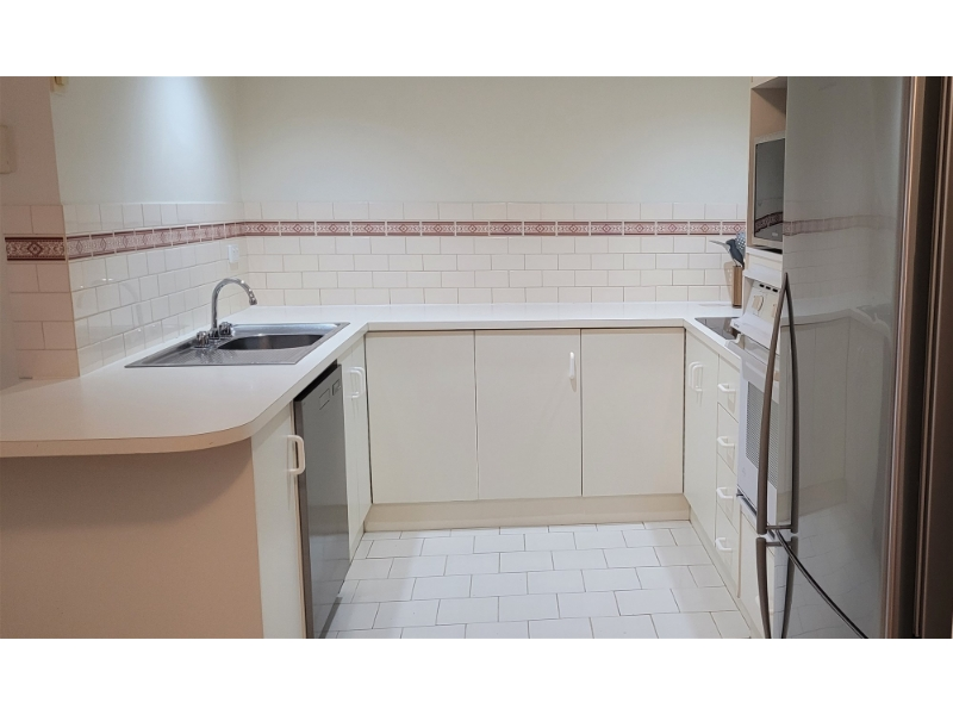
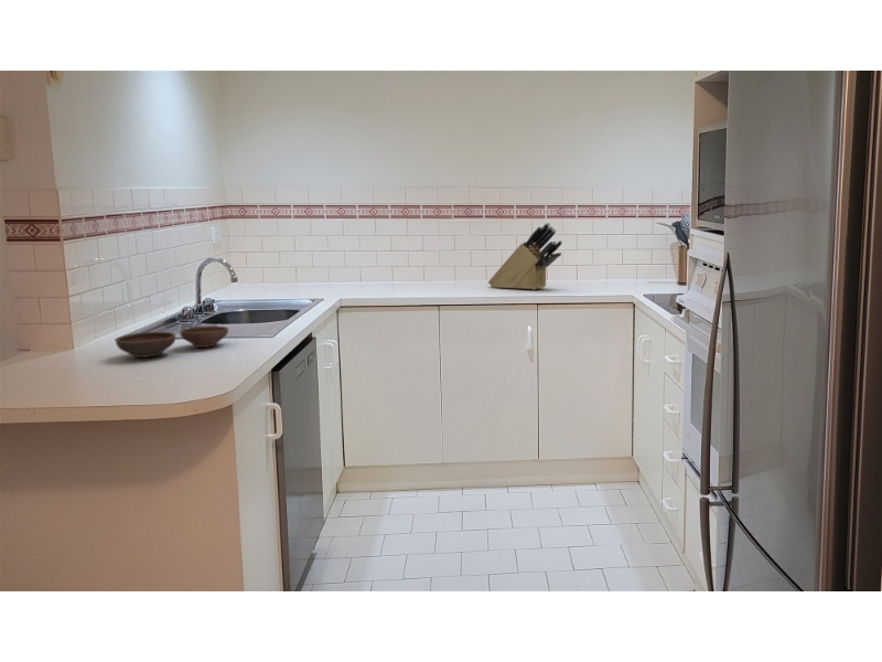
+ knife block (525, 255)
+ bowl (173, 341)
